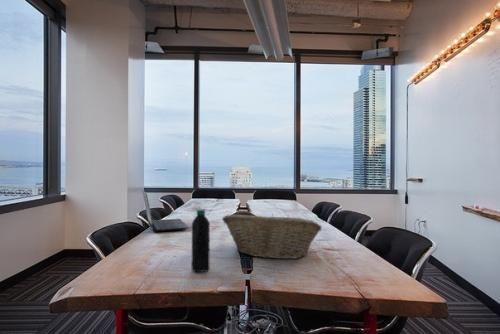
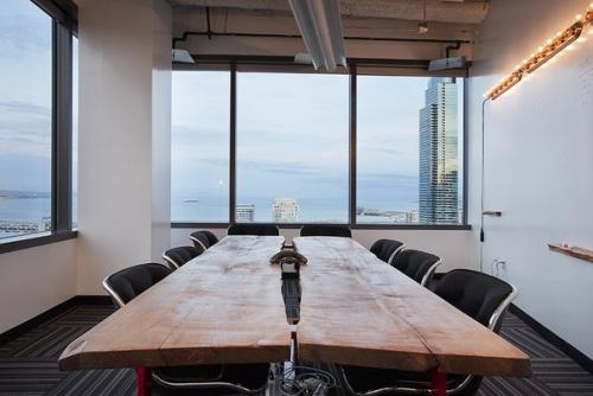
- fruit basket (270, 231)
- water bottle (200, 240)
- laptop (168, 219)
